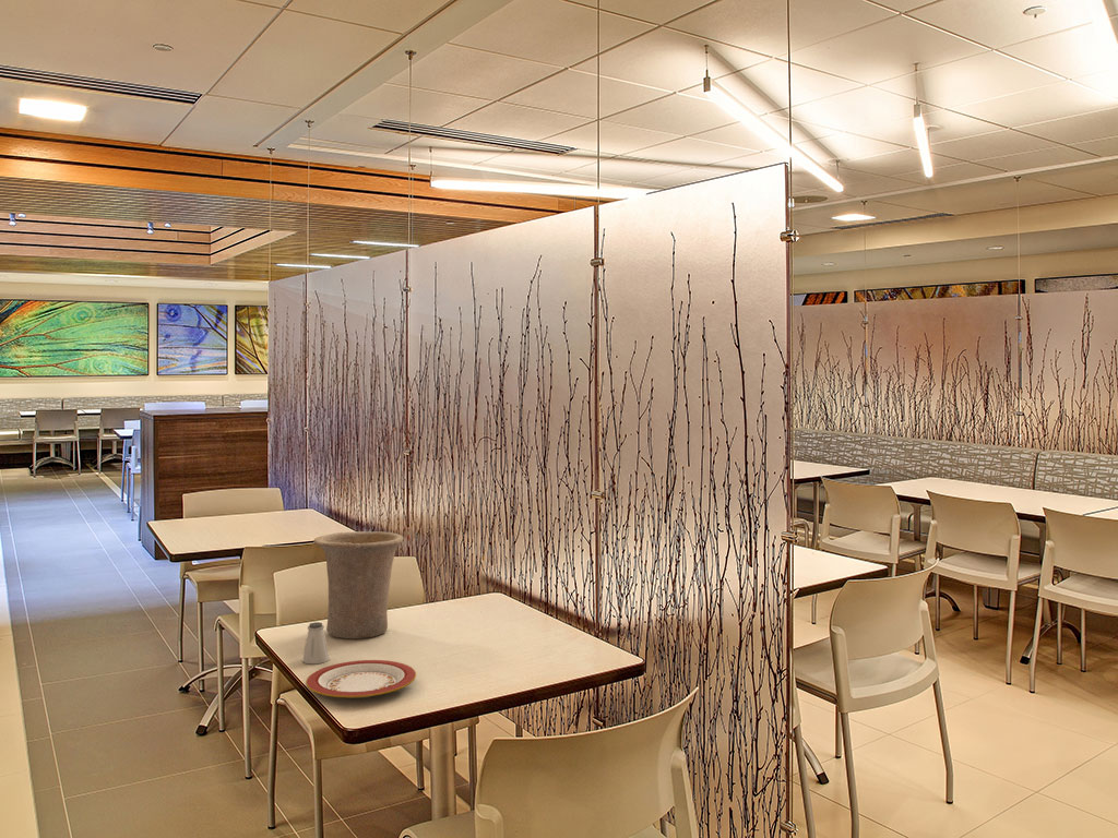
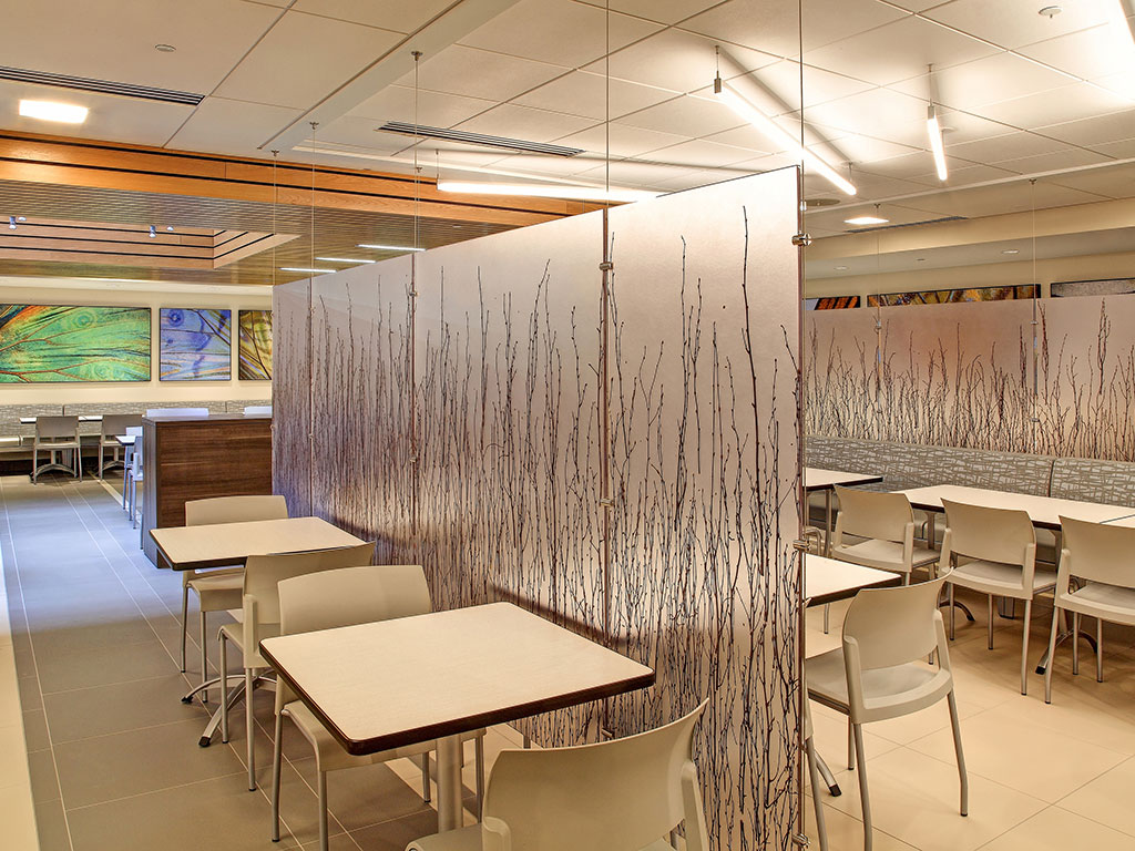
- plate (361, 681)
- vase (359, 583)
- saltshaker (316, 642)
